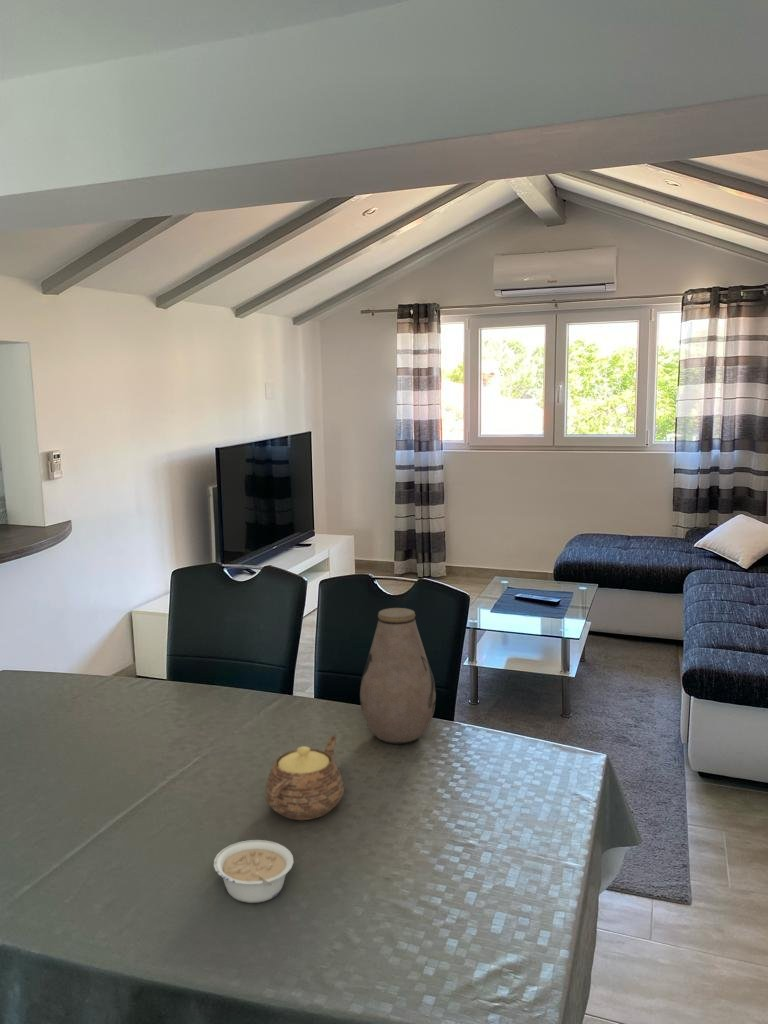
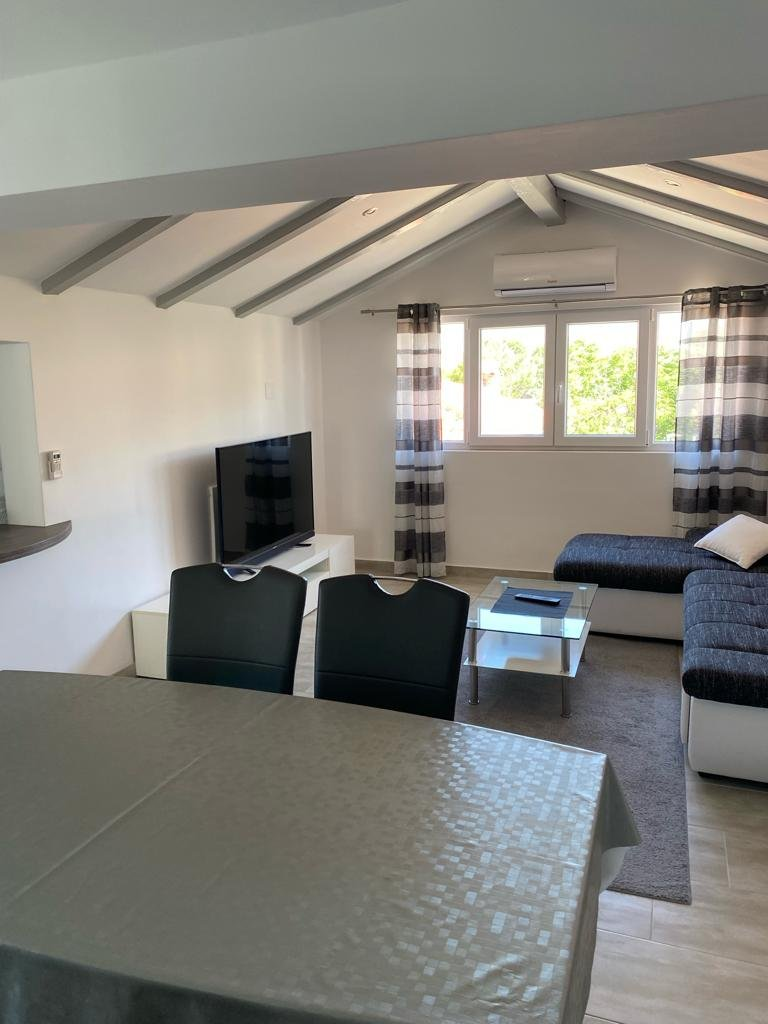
- vase (397, 674)
- teapot (306, 775)
- legume (256, 872)
